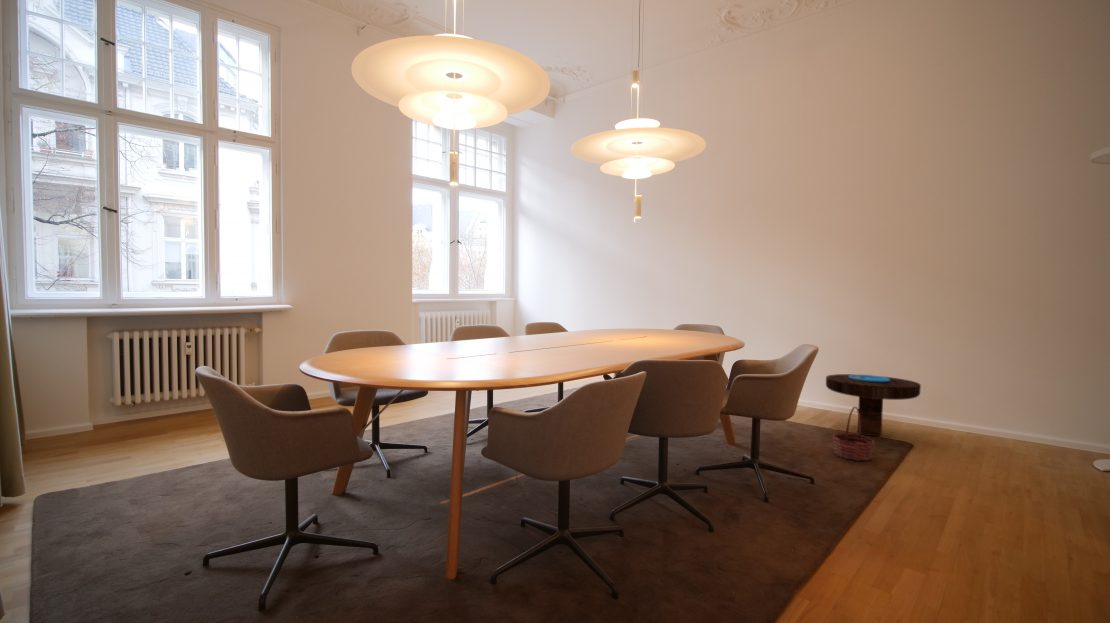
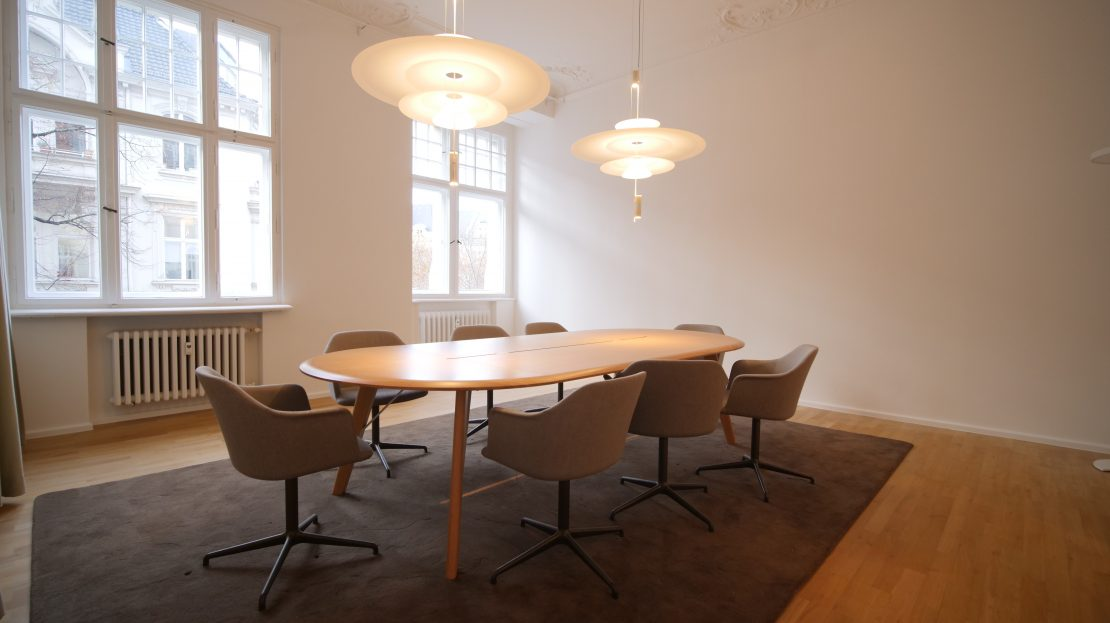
- side table (870, 405)
- basket (853, 434)
